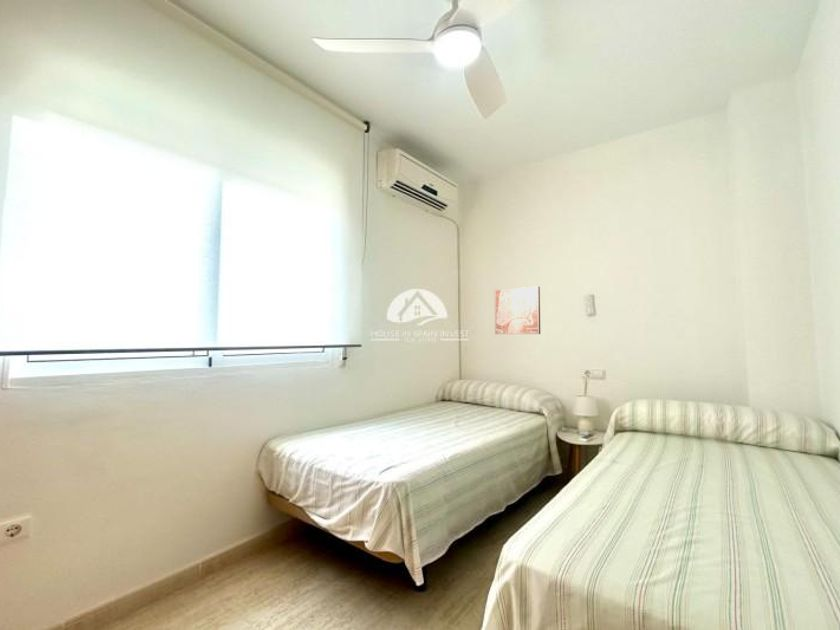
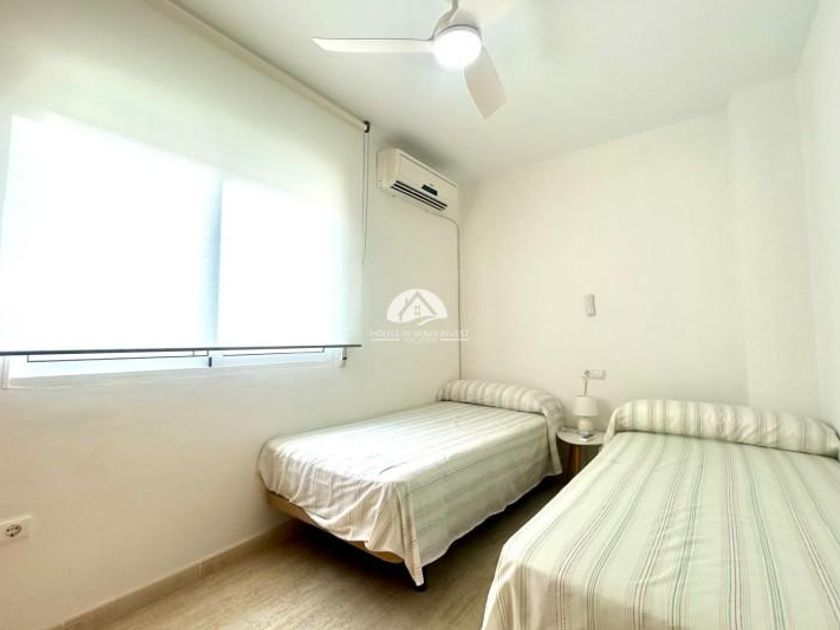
- wall art (516, 311)
